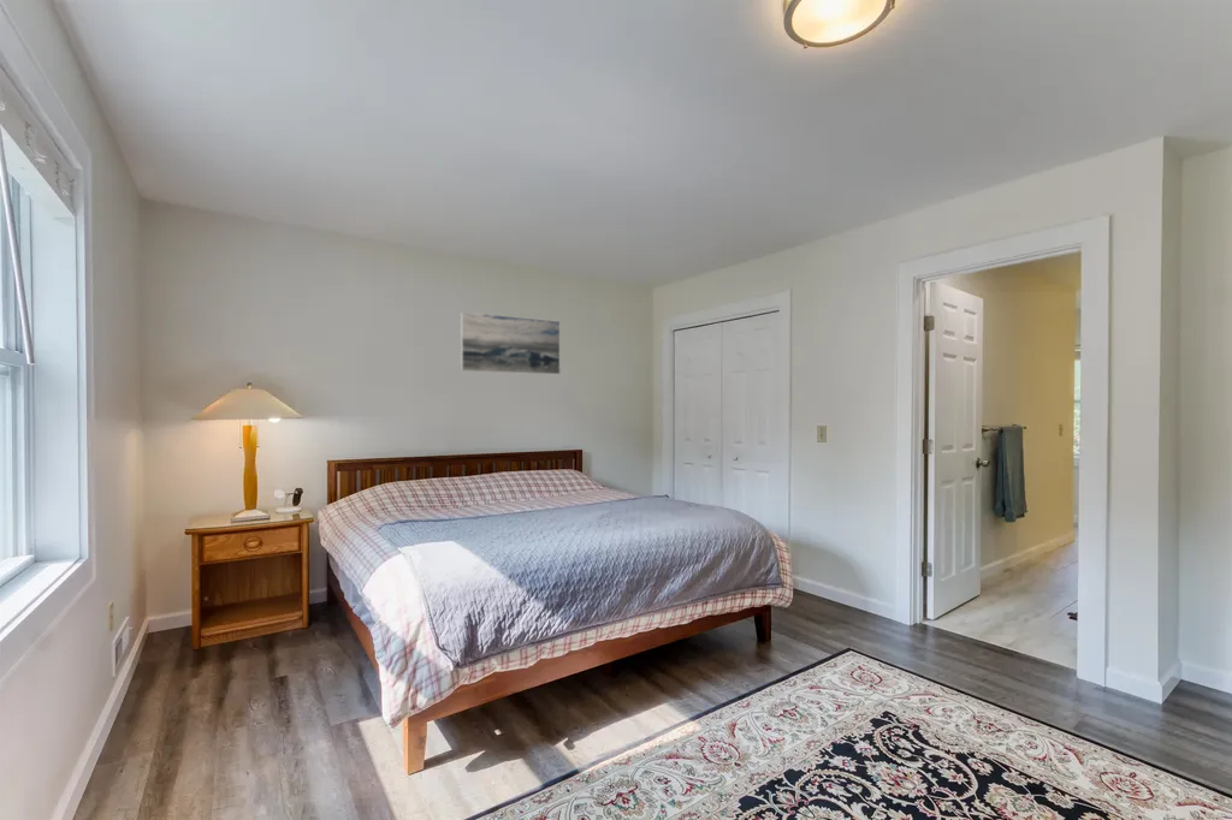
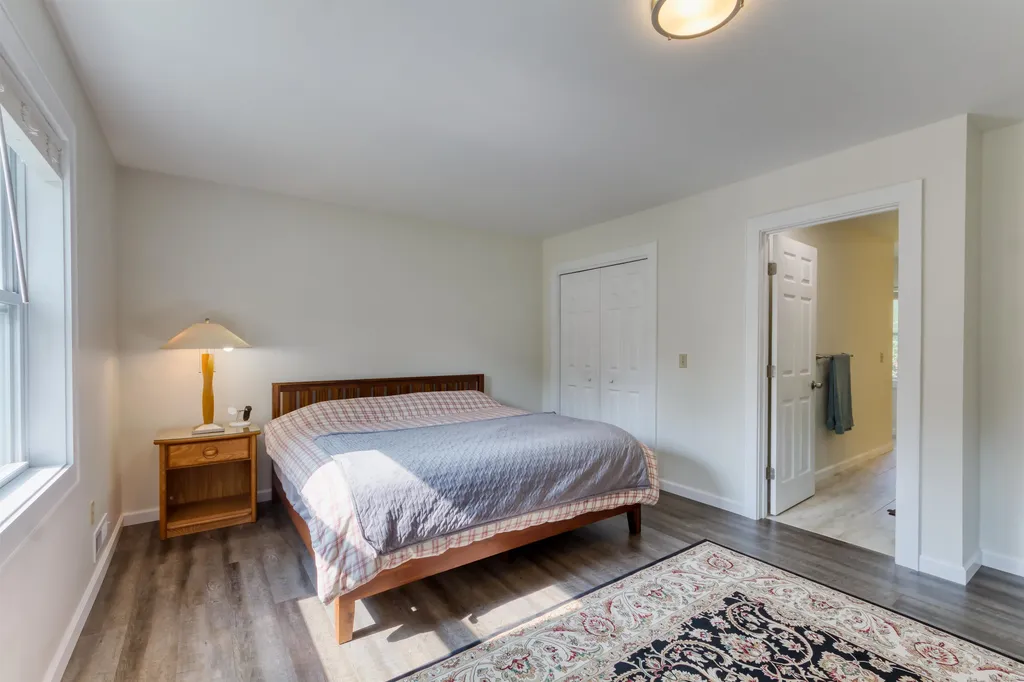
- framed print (513, 344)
